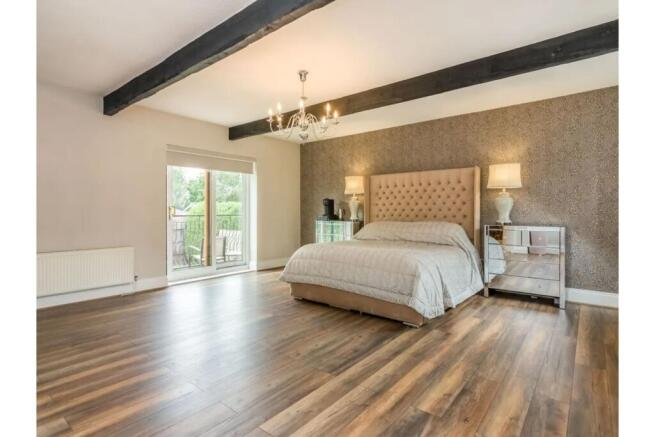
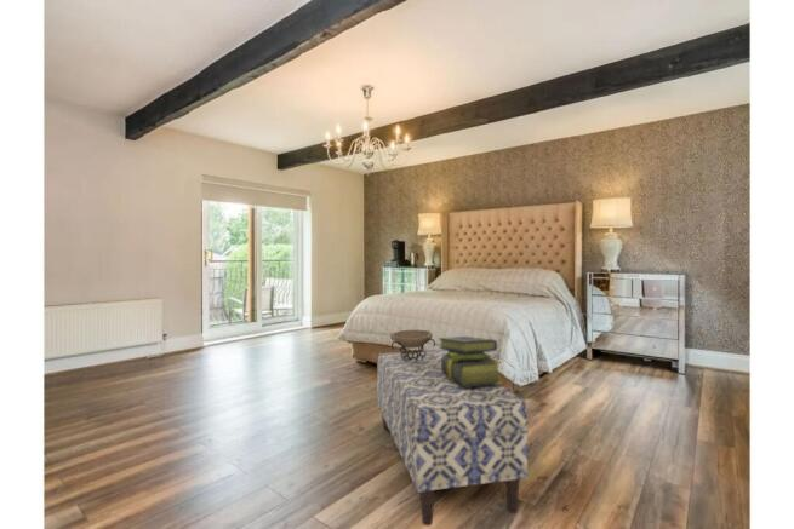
+ stack of books (467, 357)
+ decorative bowl (412, 346)
+ bench (436, 416)
